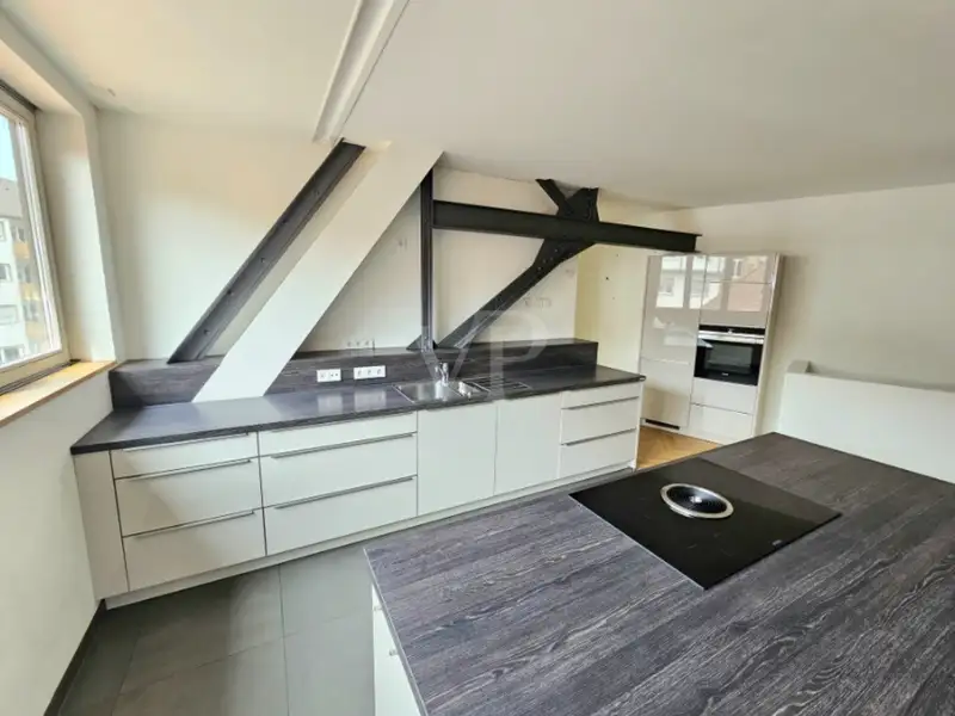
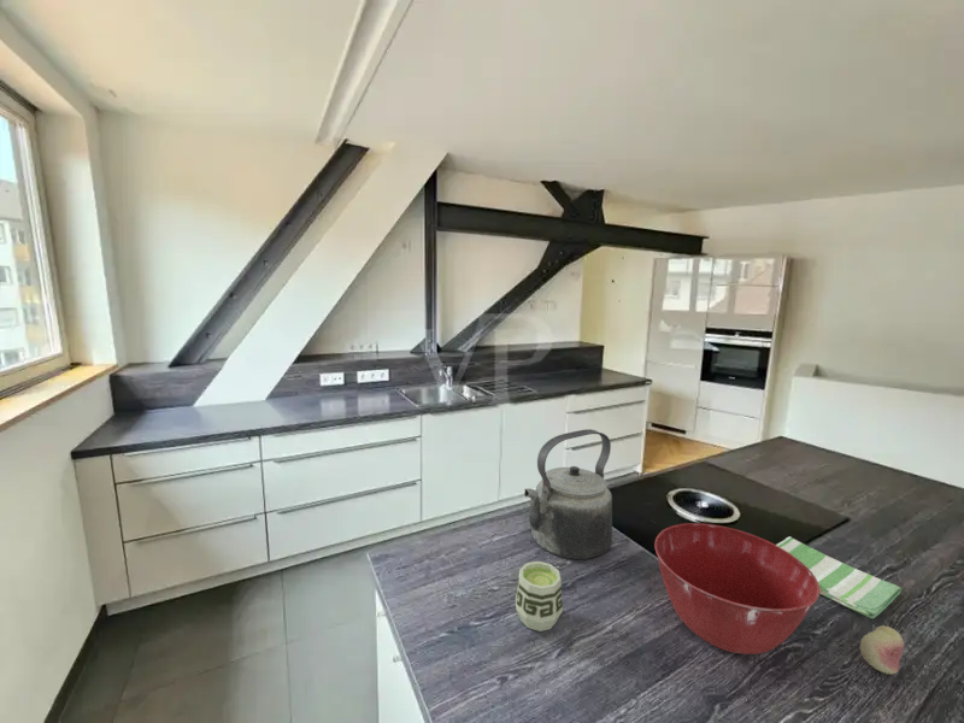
+ dish towel (825, 572)
+ kettle (566, 487)
+ fruit (883, 649)
+ cup (539, 595)
+ mixing bowl (725, 593)
